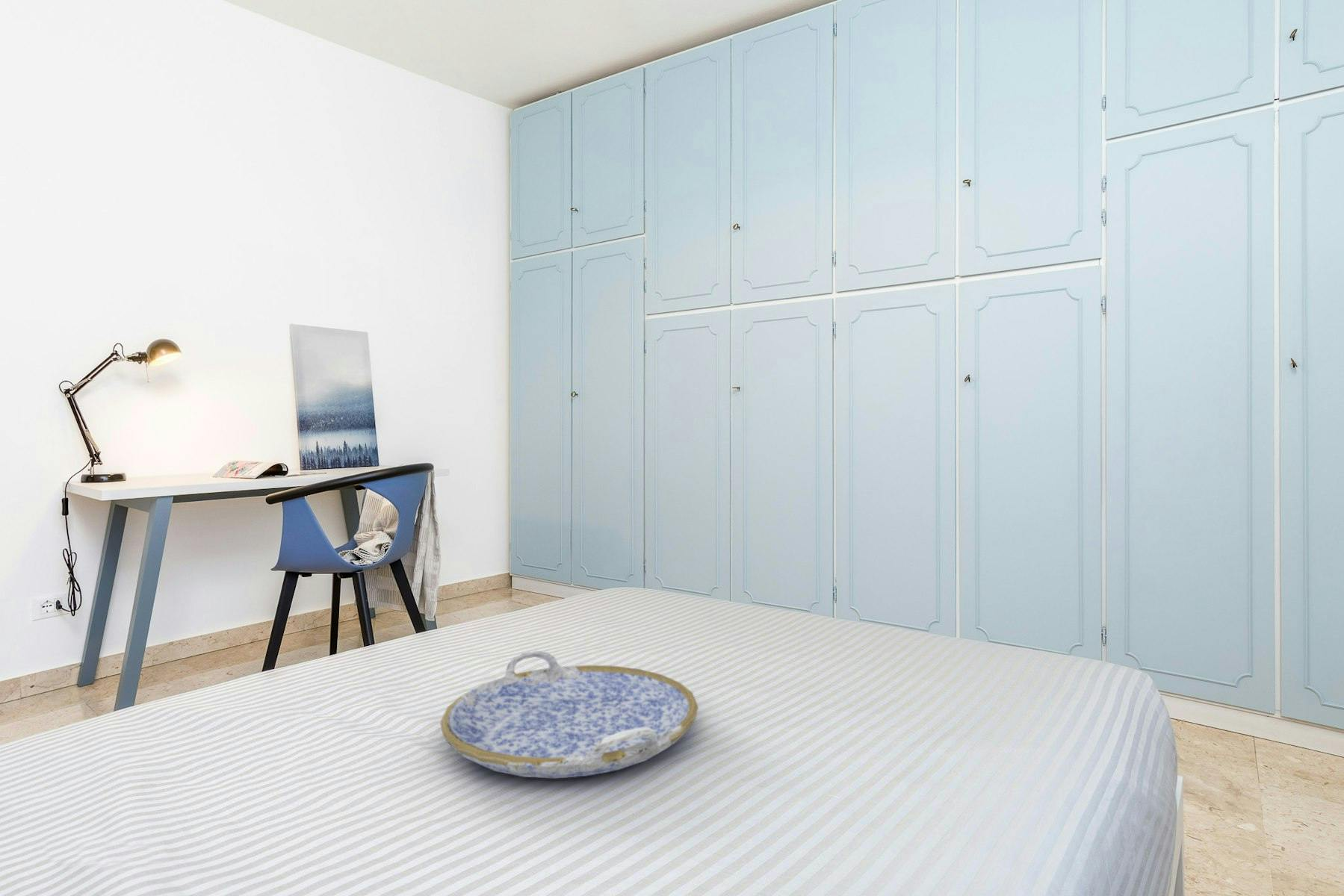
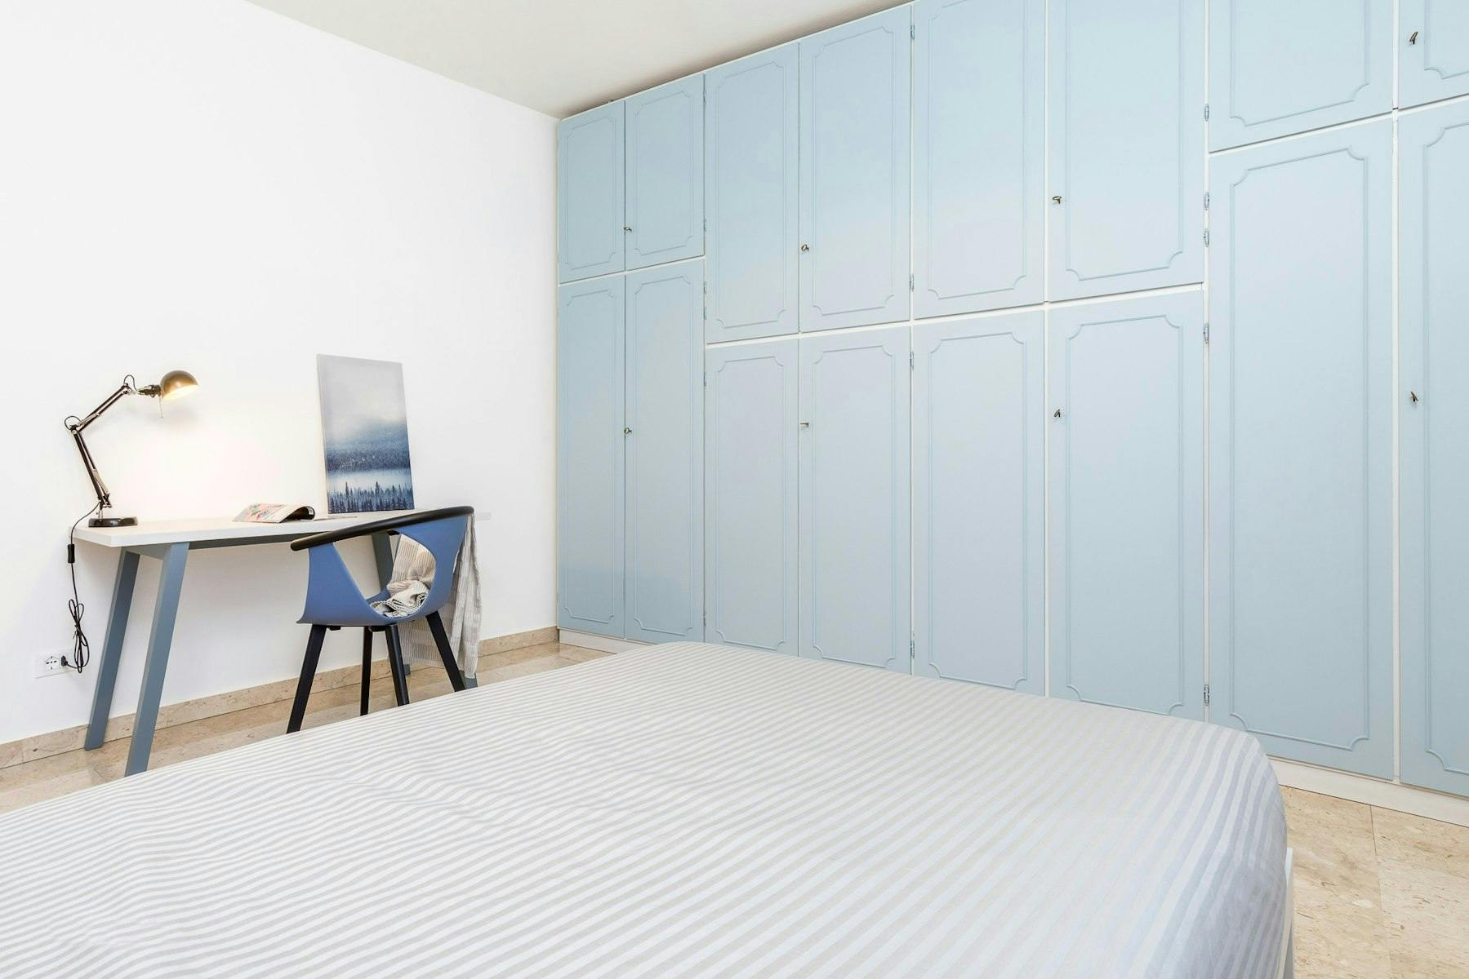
- serving tray (572, 710)
